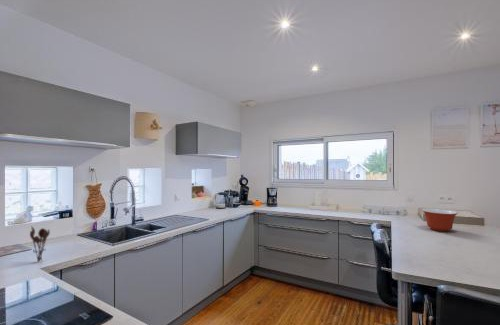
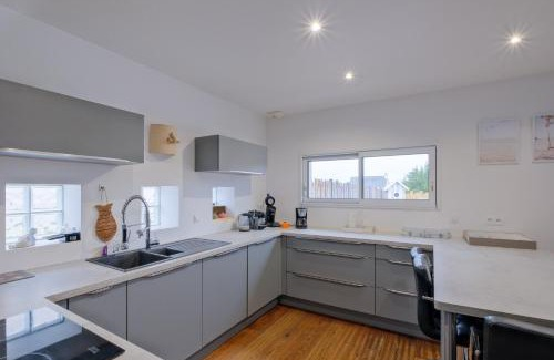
- utensil holder (38, 243)
- mixing bowl (439, 220)
